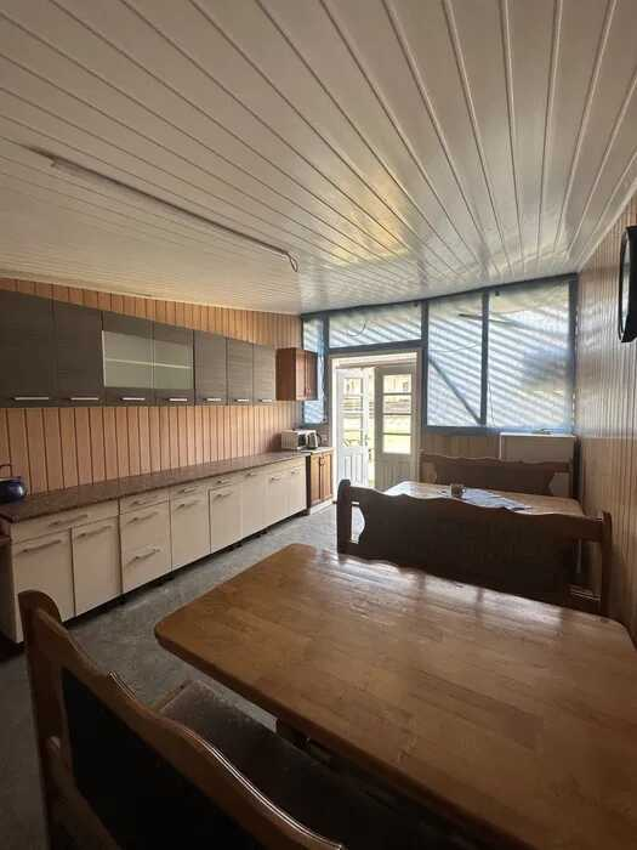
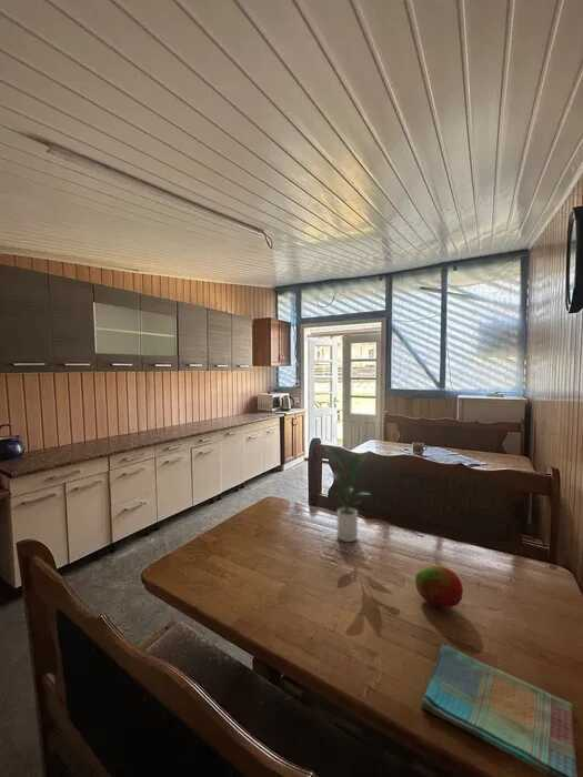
+ dish towel (495, 702)
+ fruit (438, 586)
+ potted plant (348, 493)
